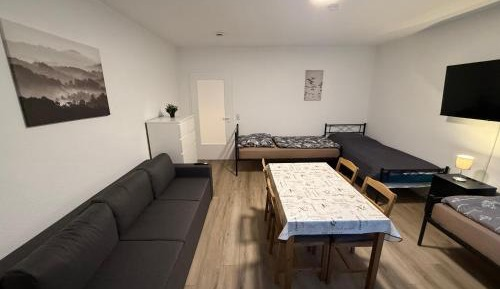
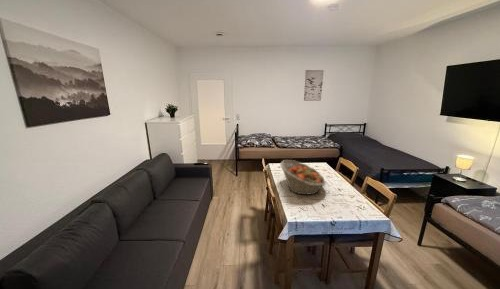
+ fruit basket (302, 175)
